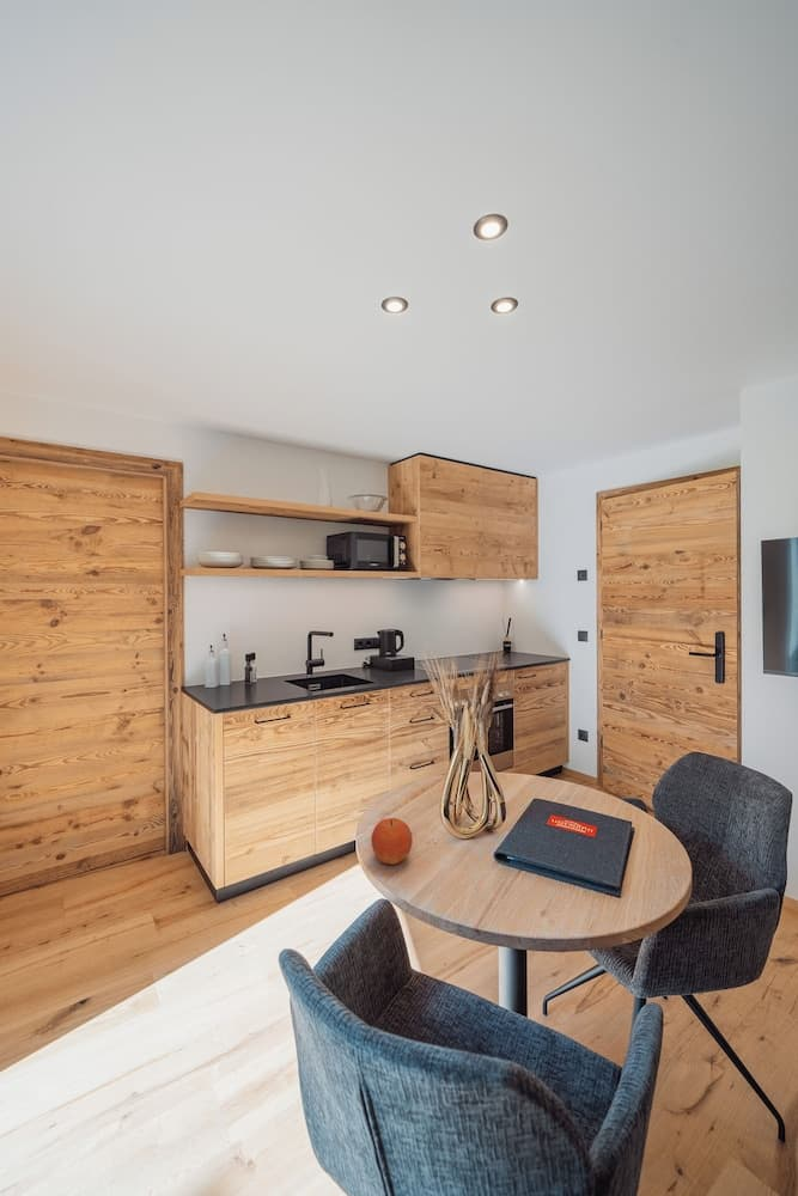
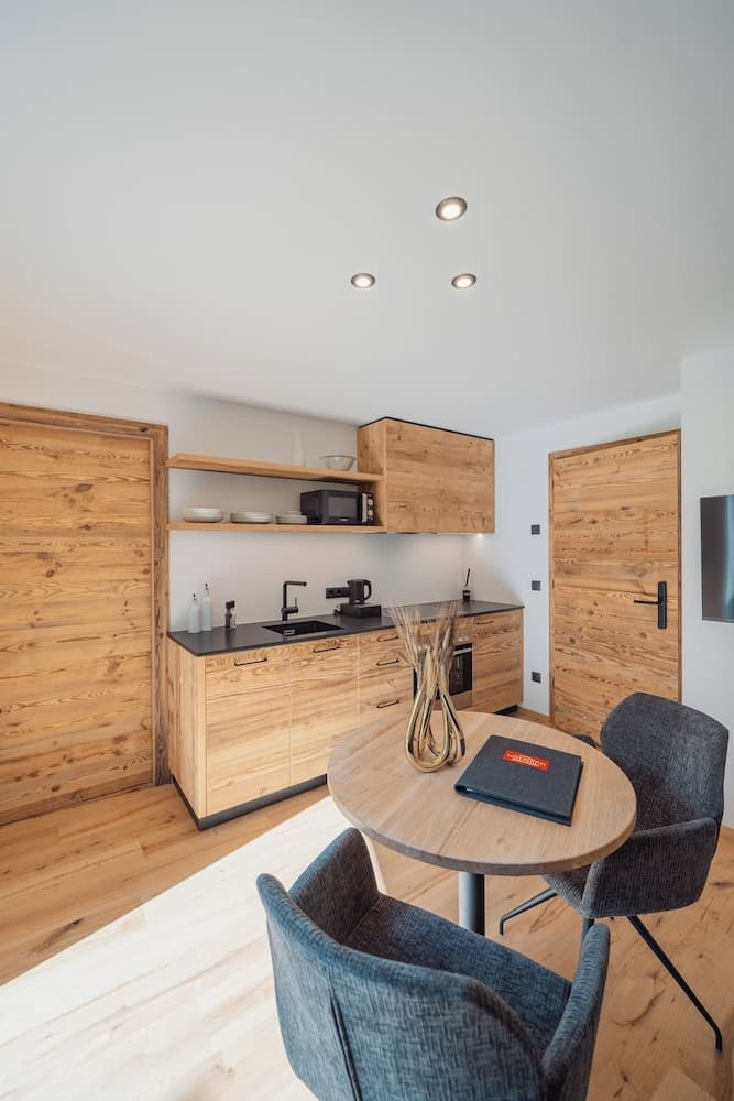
- fruit (391, 840)
